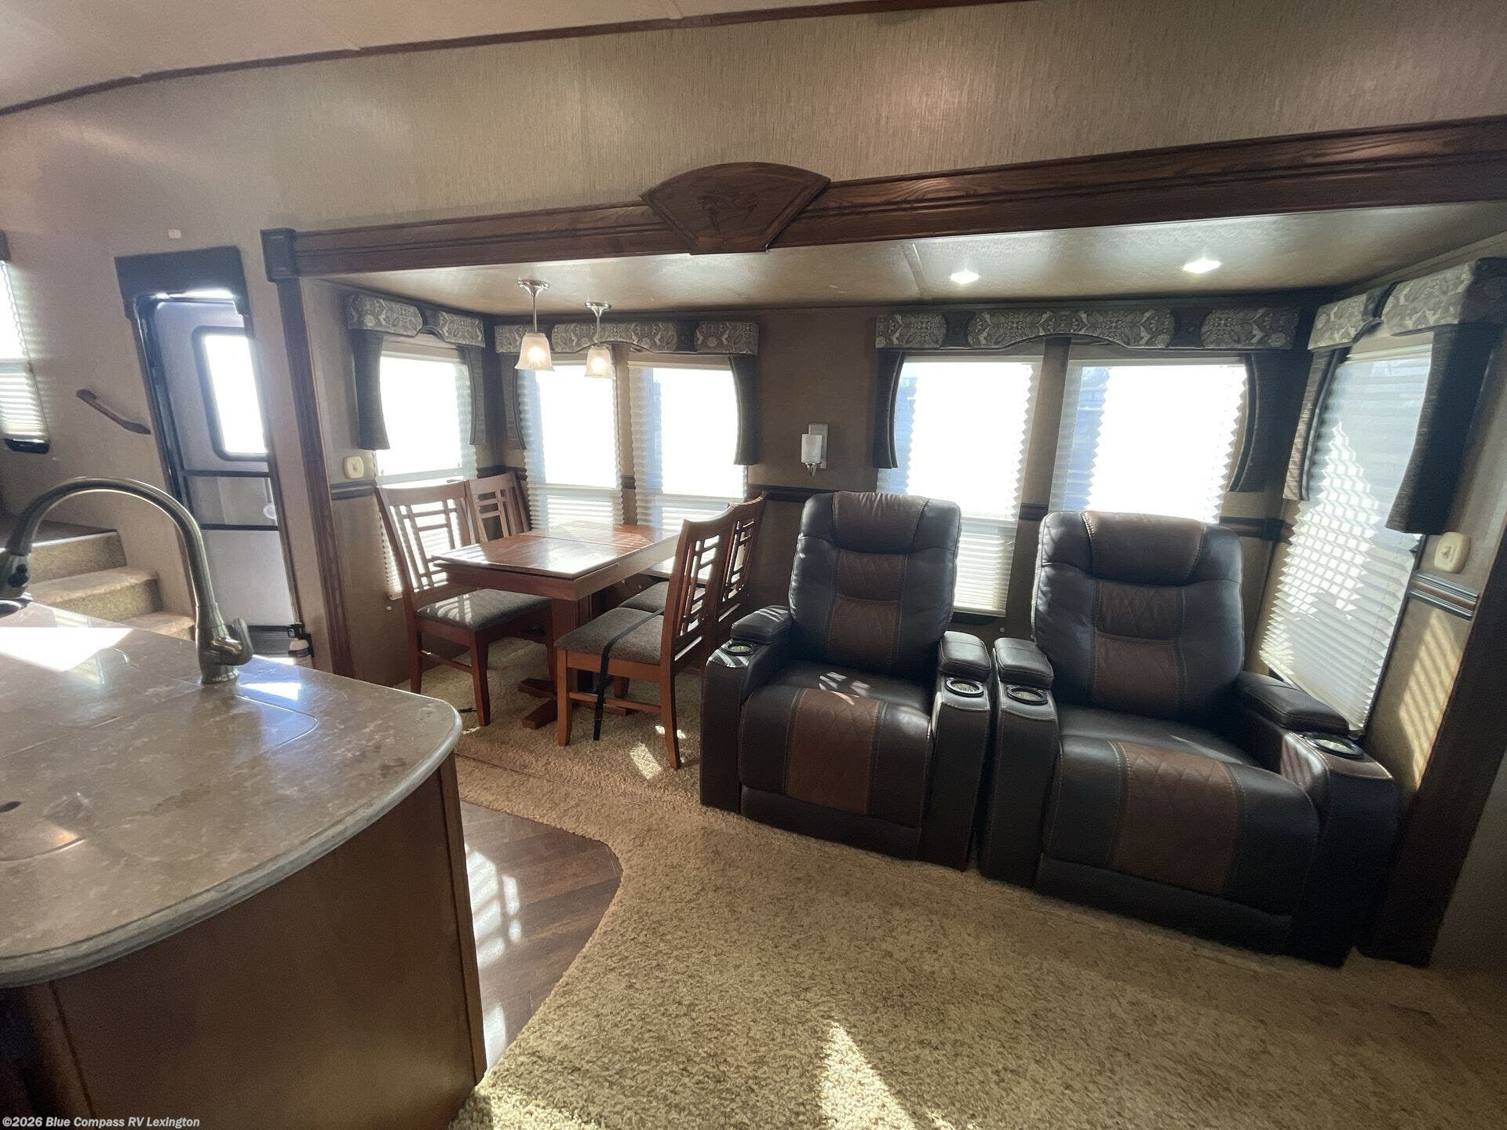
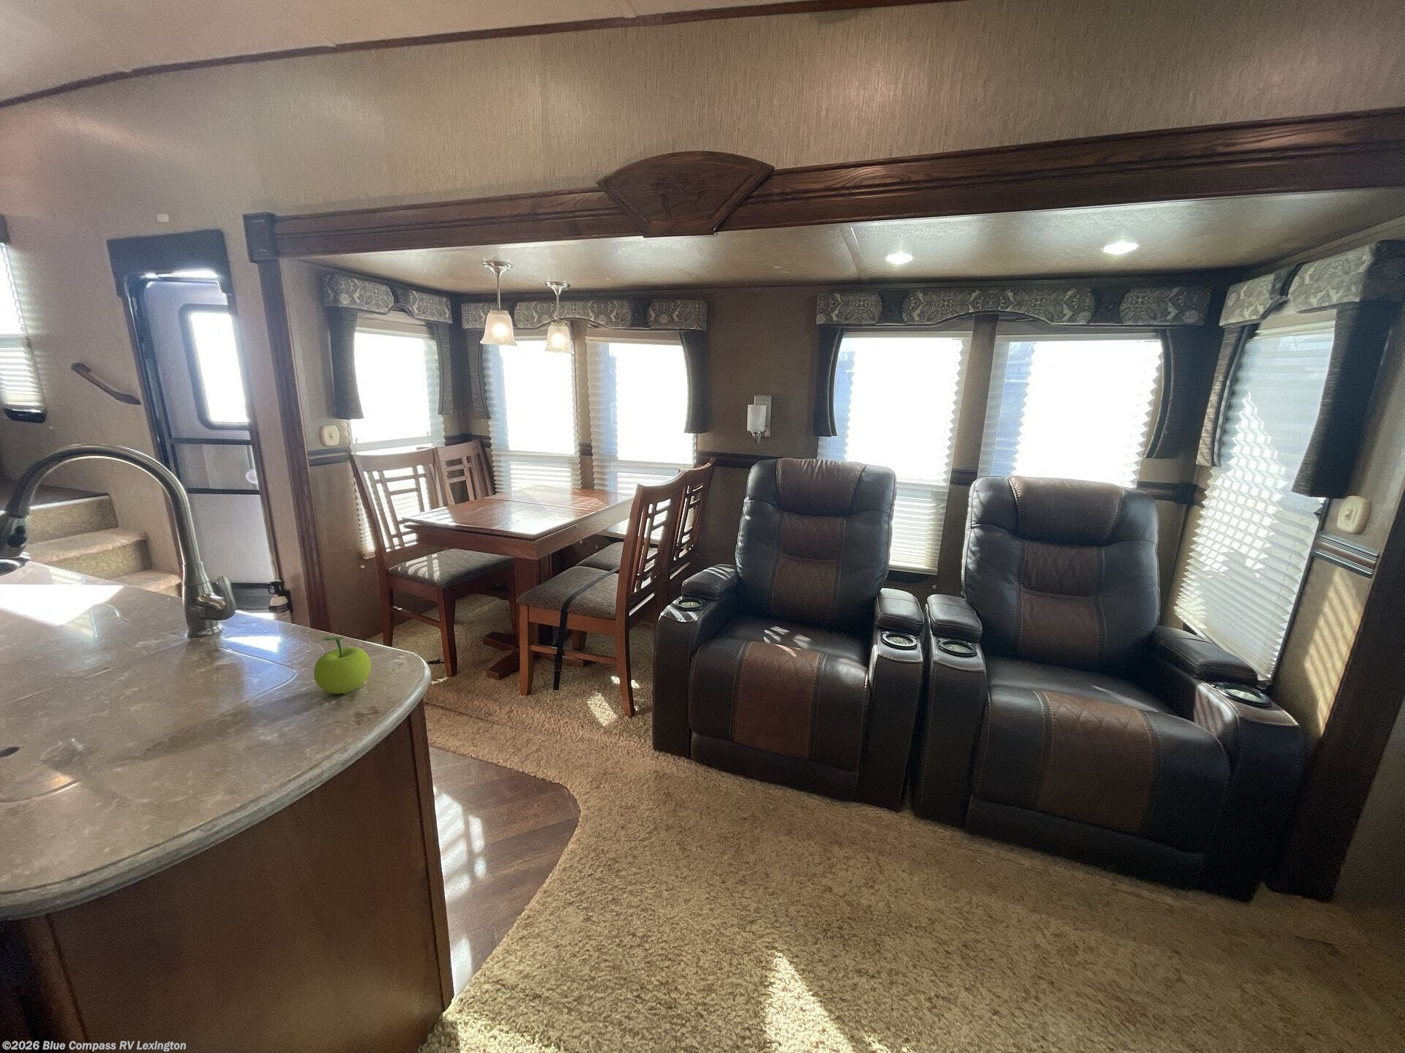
+ fruit (339, 661)
